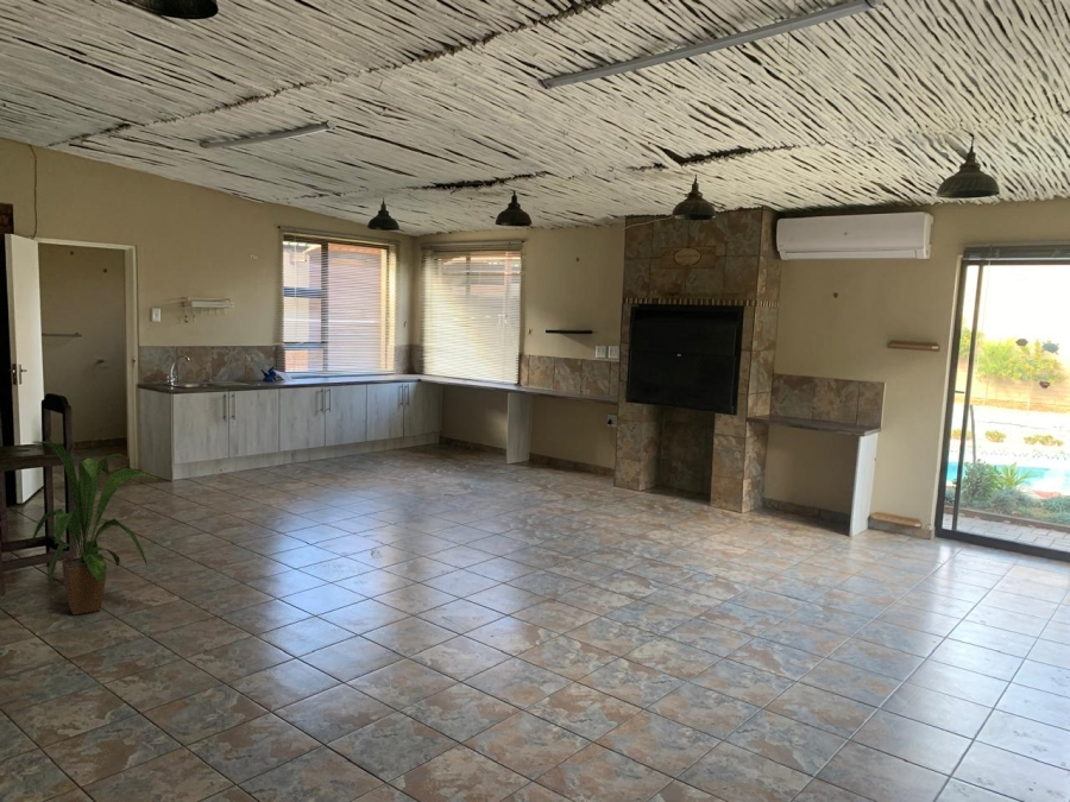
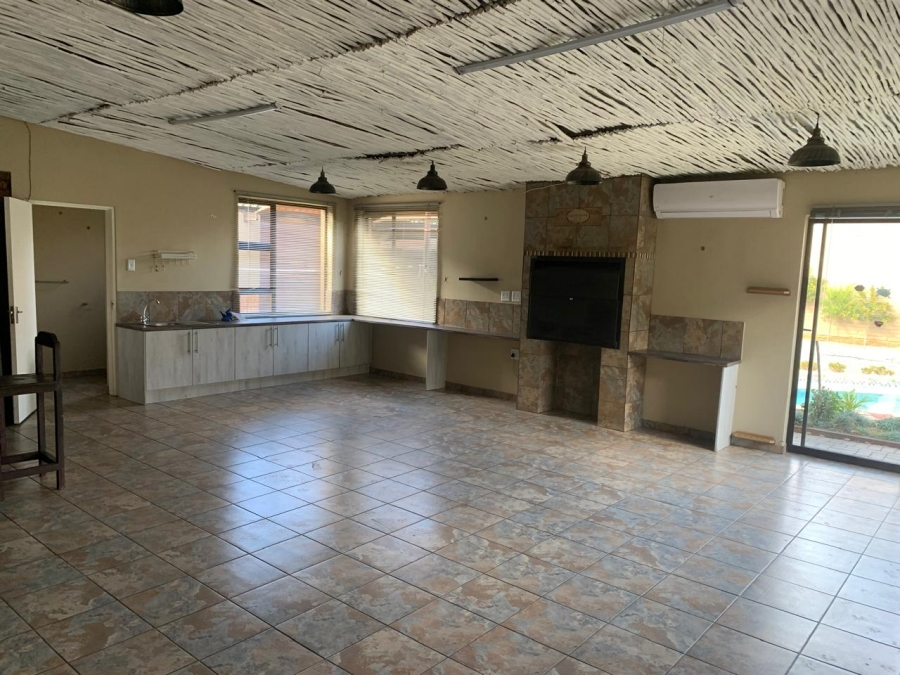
- house plant (102, 524)
